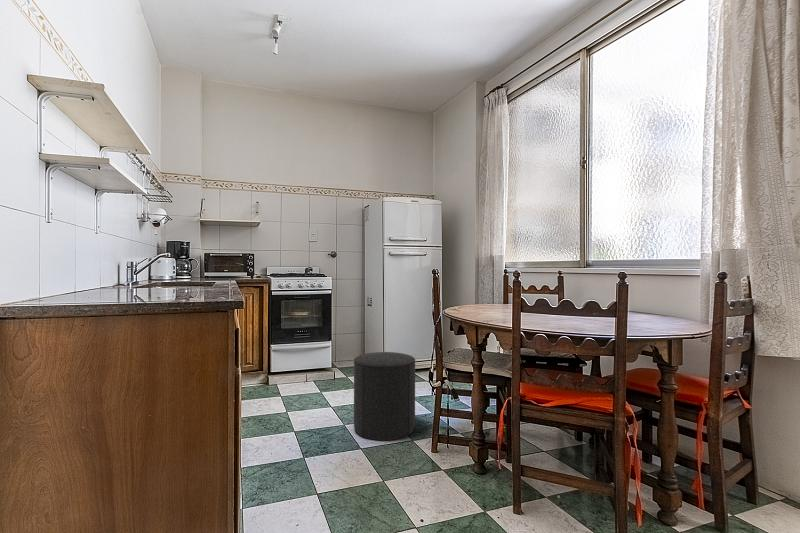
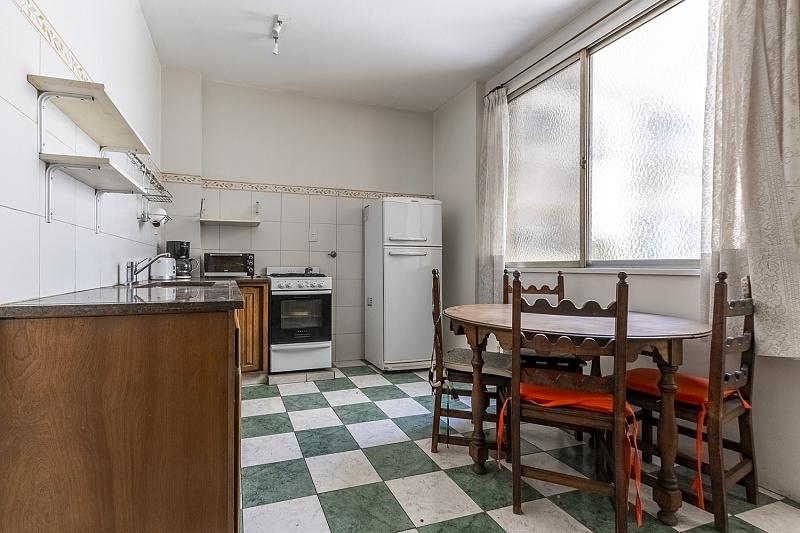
- stool (384, 391)
